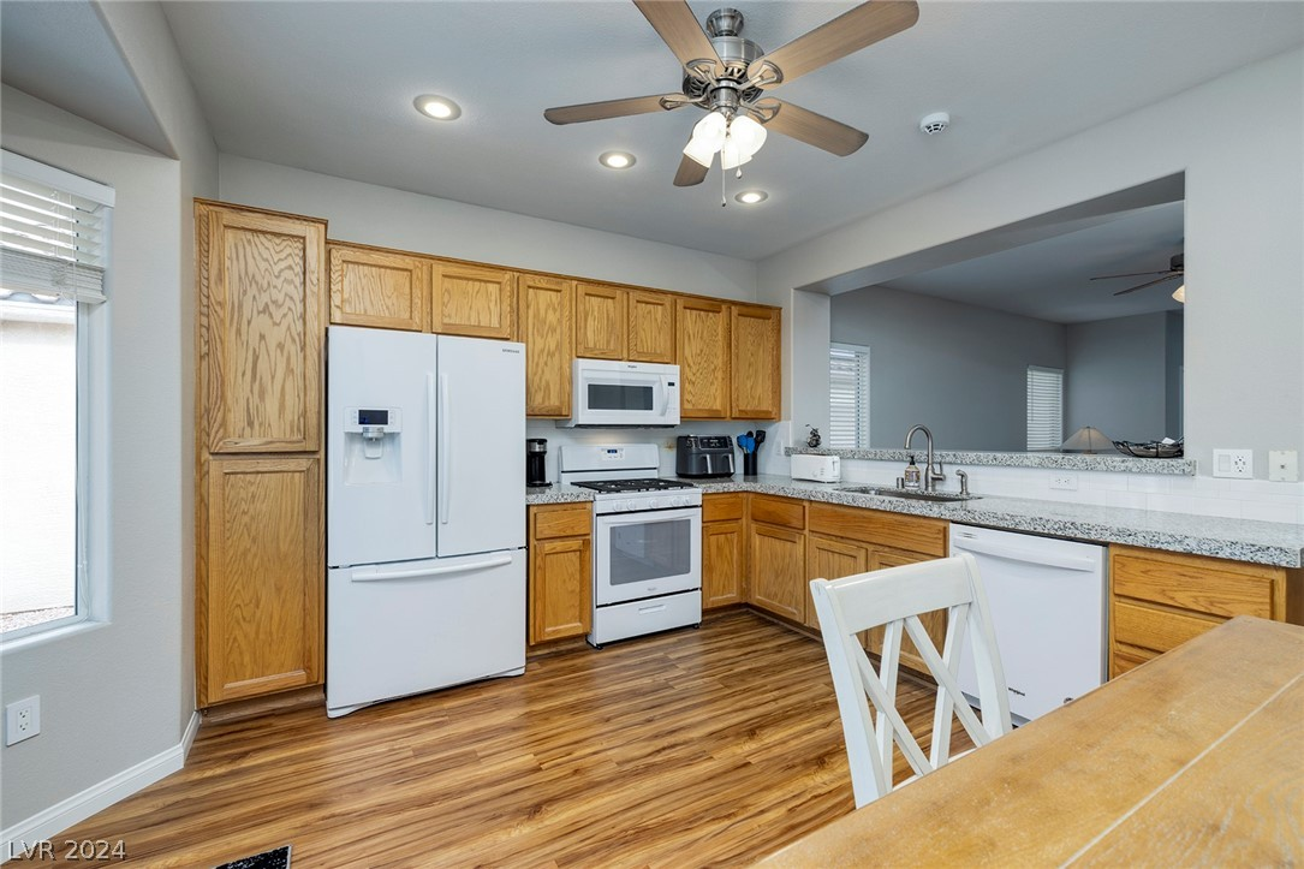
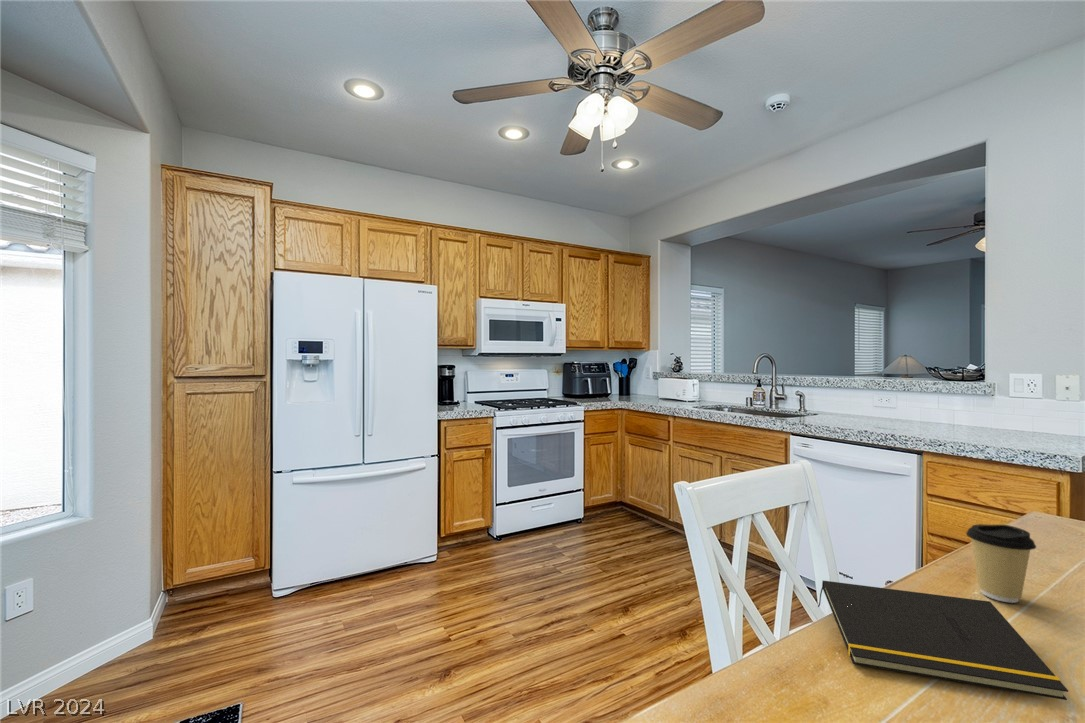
+ notepad (925, 630)
+ coffee cup (999, 562)
